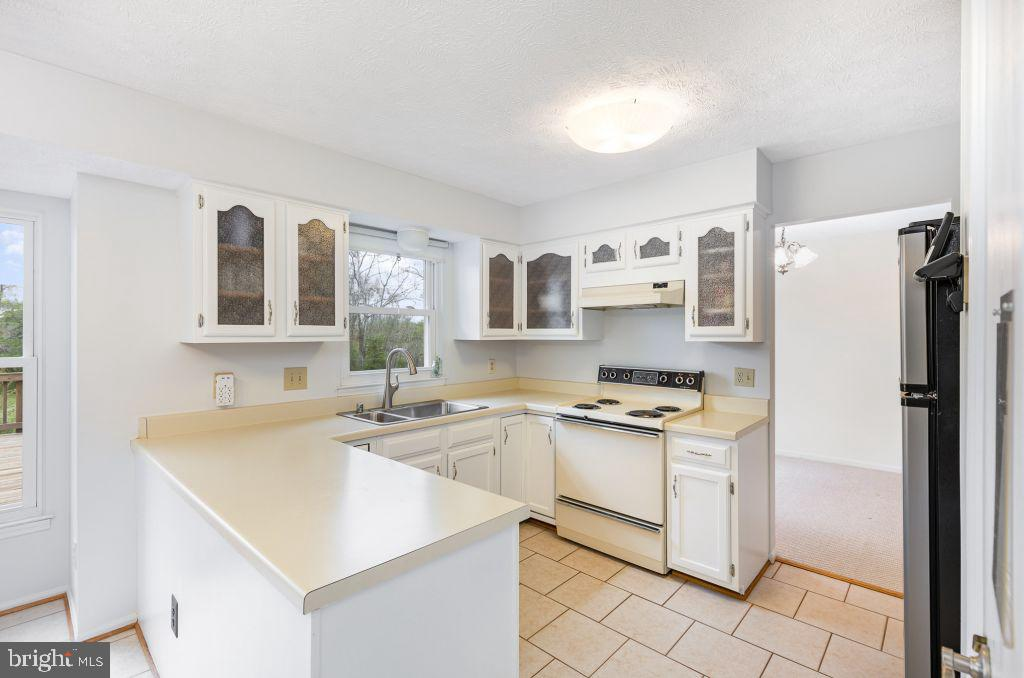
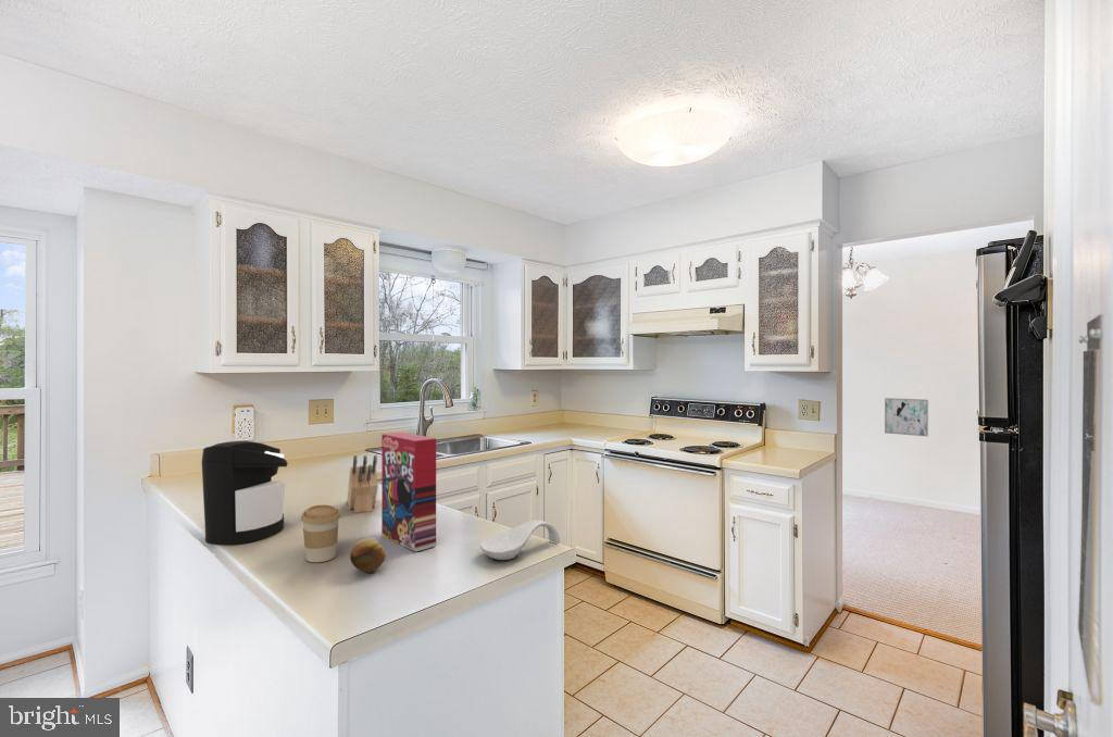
+ fruit (367, 554)
+ wall art (905, 416)
+ coffee maker (249, 485)
+ cereal box (408, 488)
+ knife block (362, 479)
+ spoon rest (521, 538)
+ coffee cup (321, 532)
